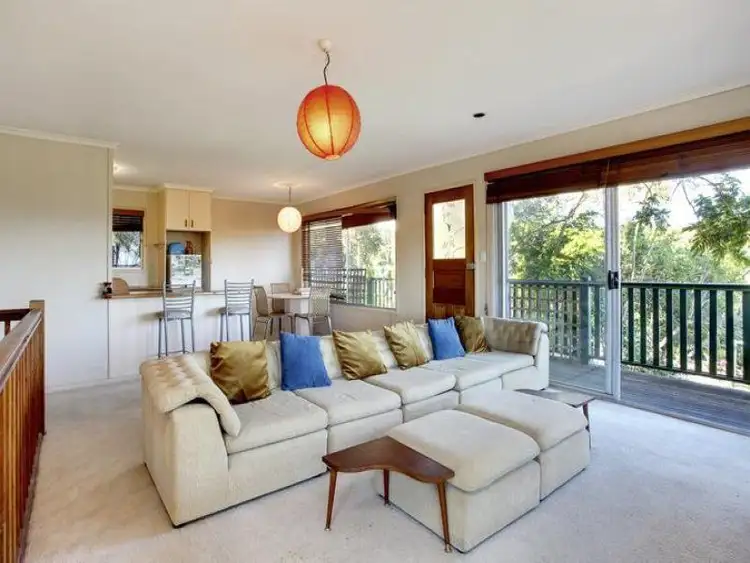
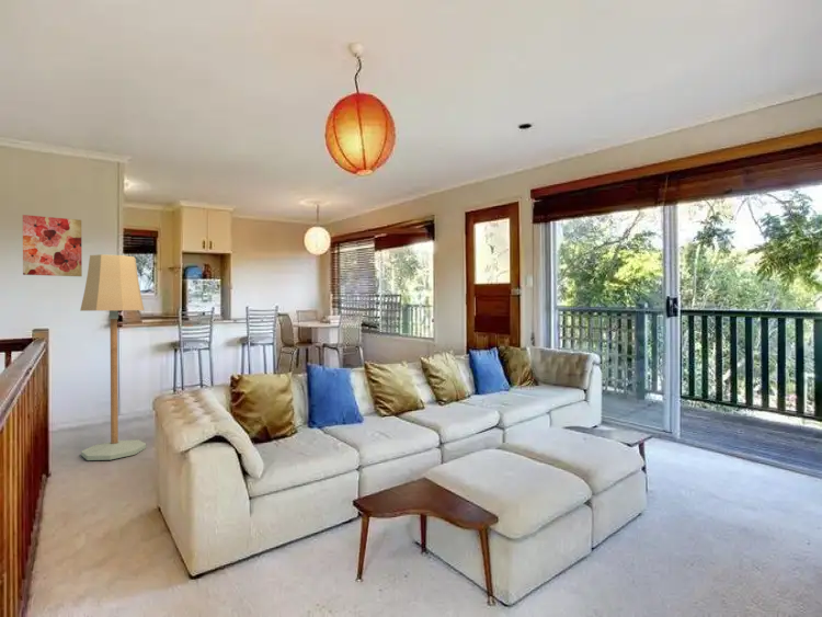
+ floor lamp (113, 354)
+ wall art (53, 247)
